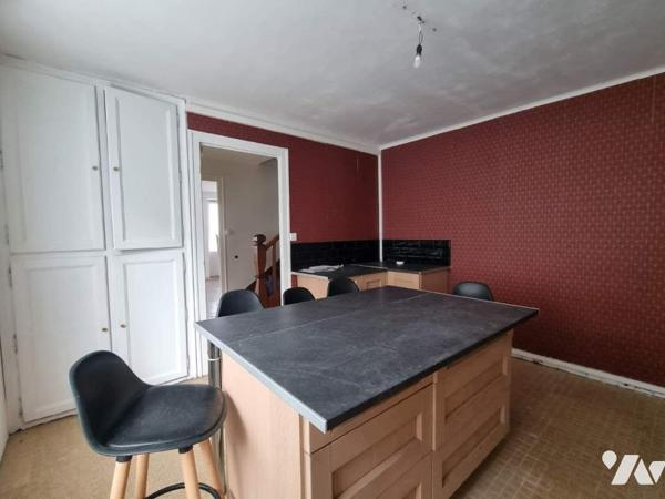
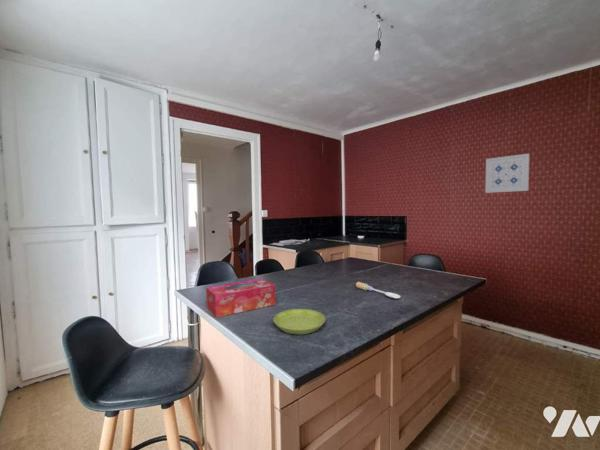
+ wall art (506, 174)
+ tissue box (241, 295)
+ spoon (376, 290)
+ saucer (299, 321)
